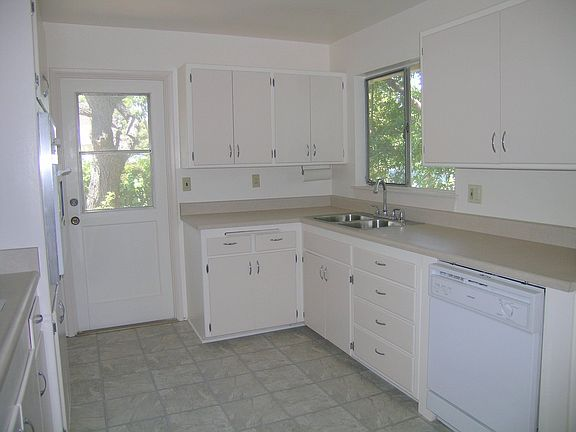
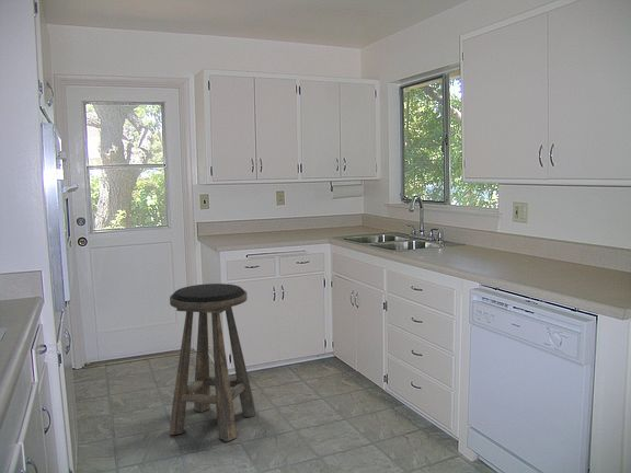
+ stool (208, 357)
